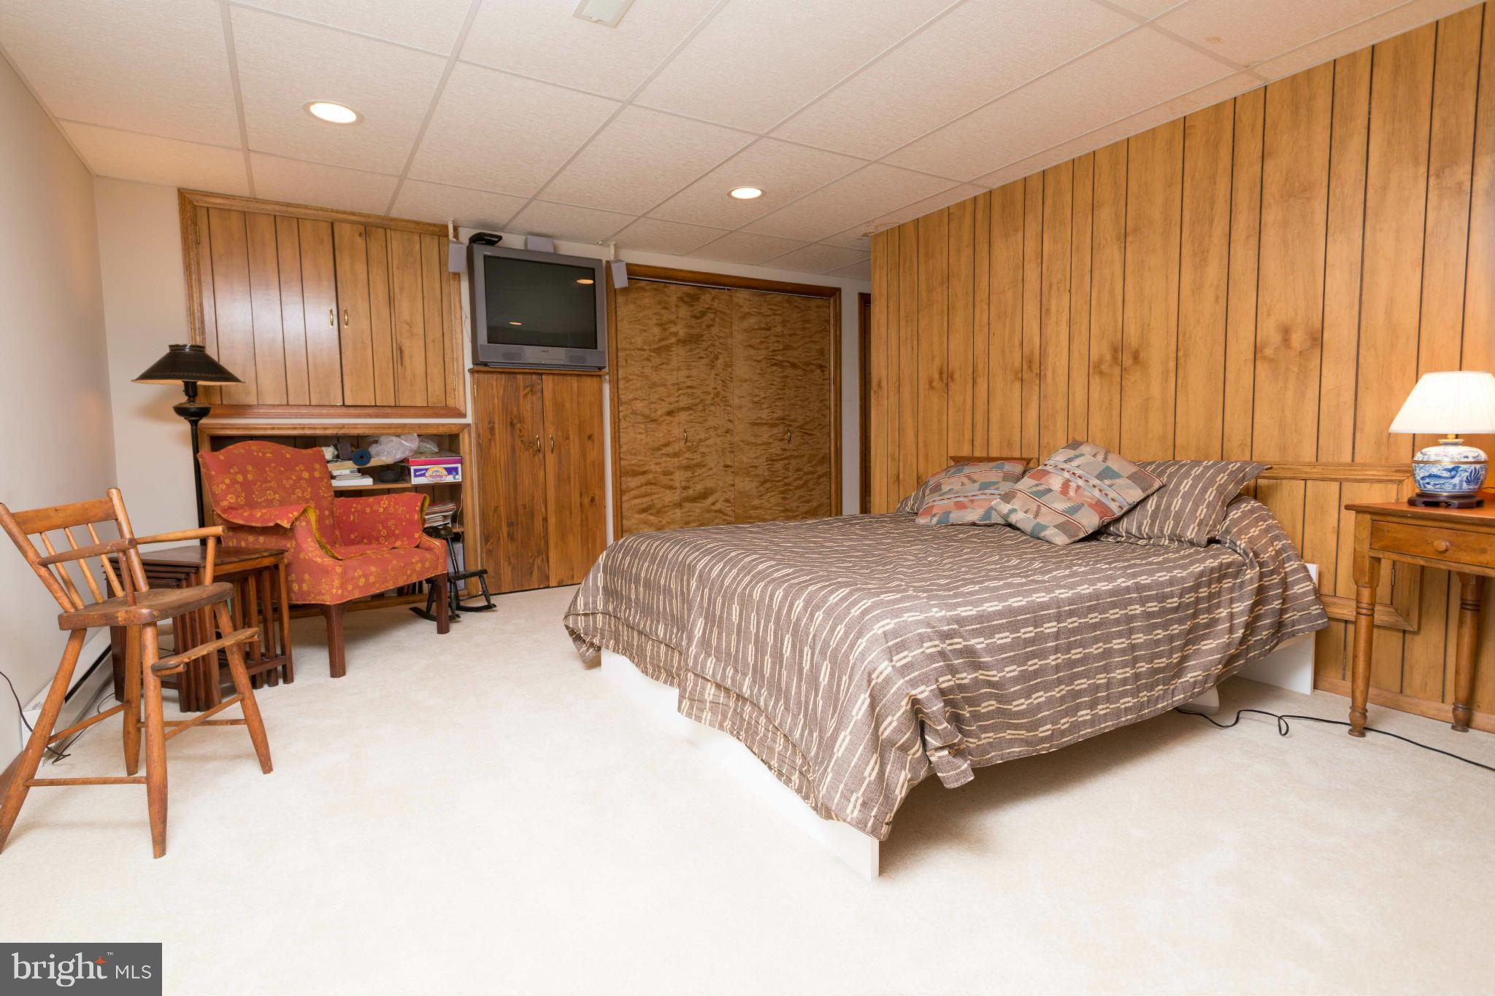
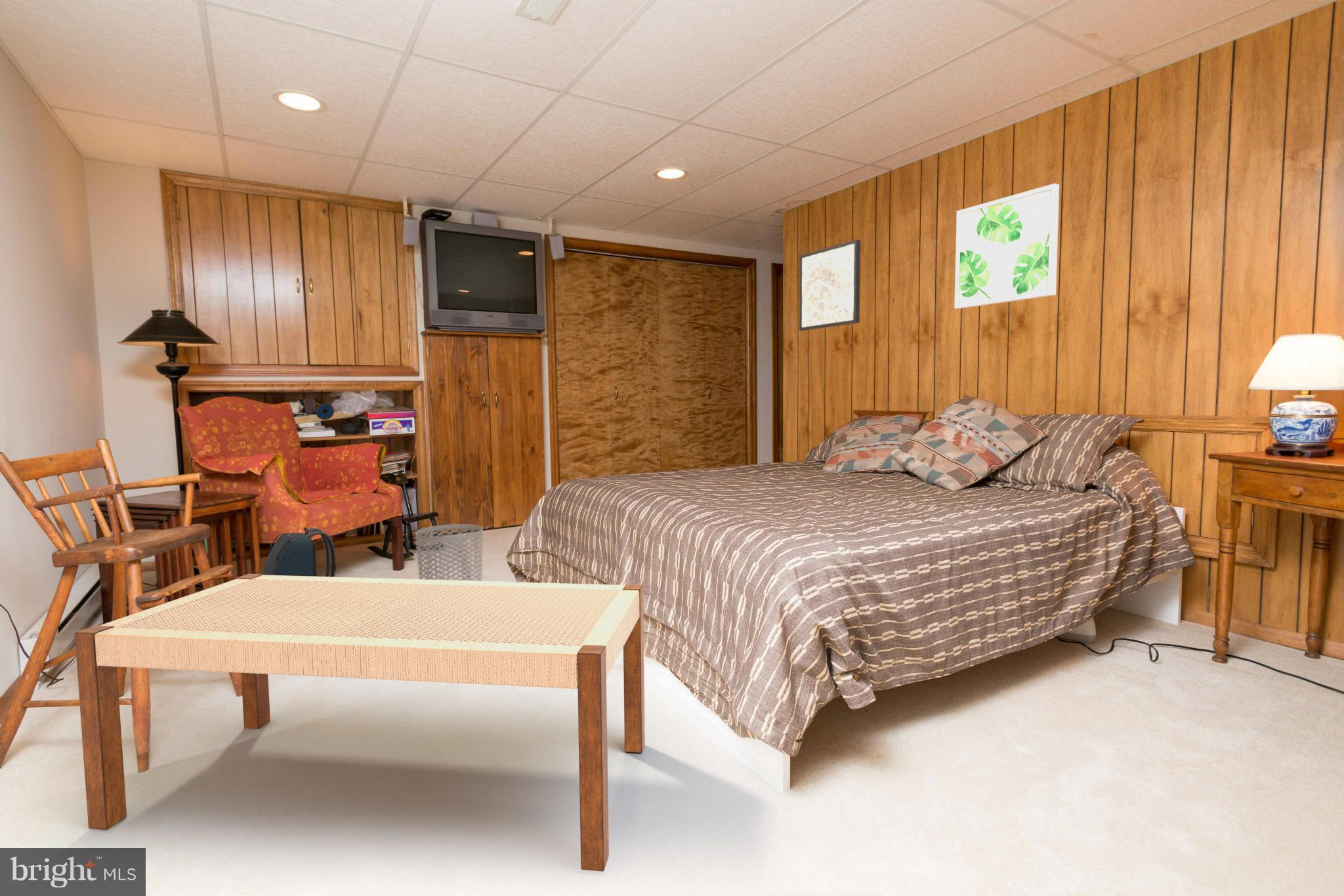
+ backpack (301, 575)
+ bench (392, 680)
+ wall art (1003, 251)
+ wall art (828, 287)
+ waste bin (450, 567)
